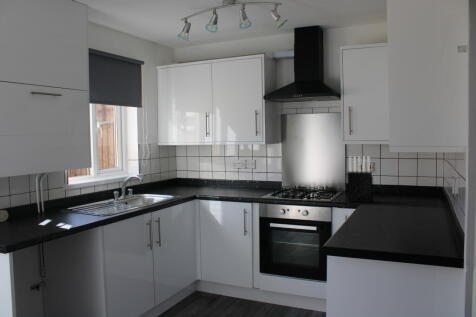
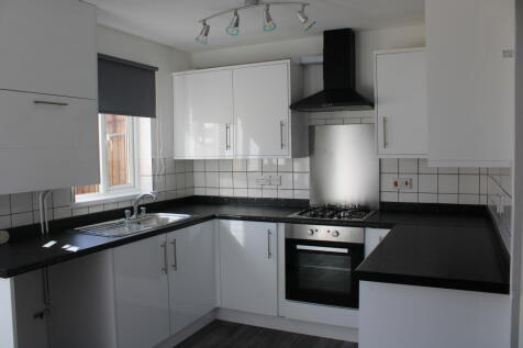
- knife block (360, 178)
